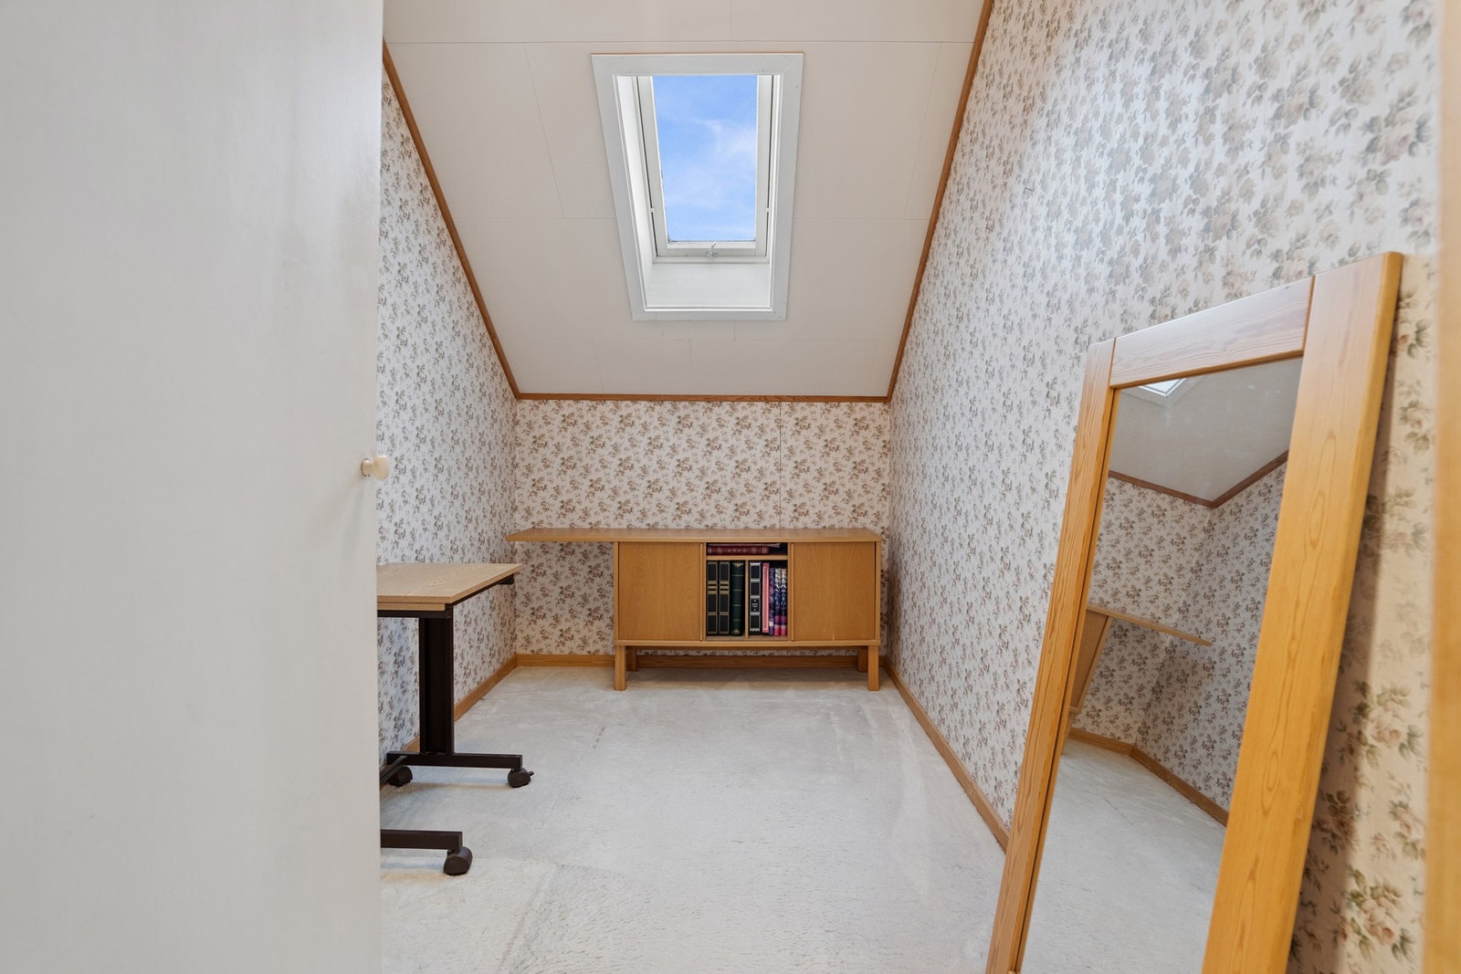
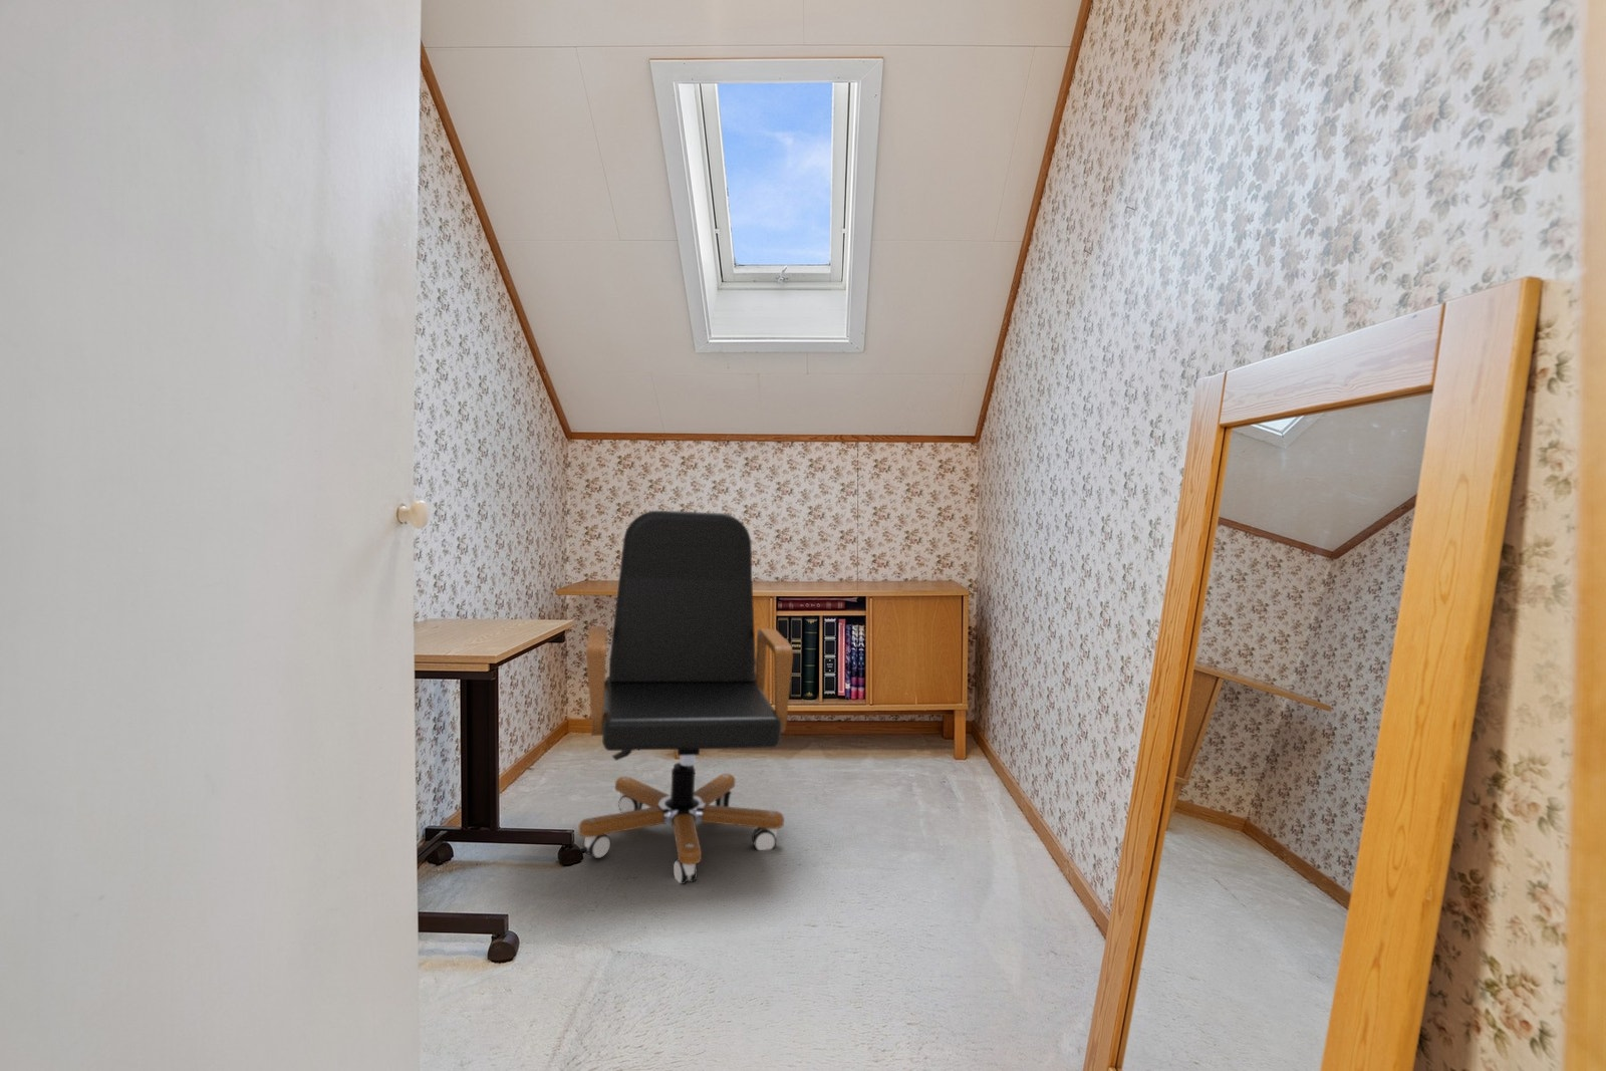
+ office chair (687, 683)
